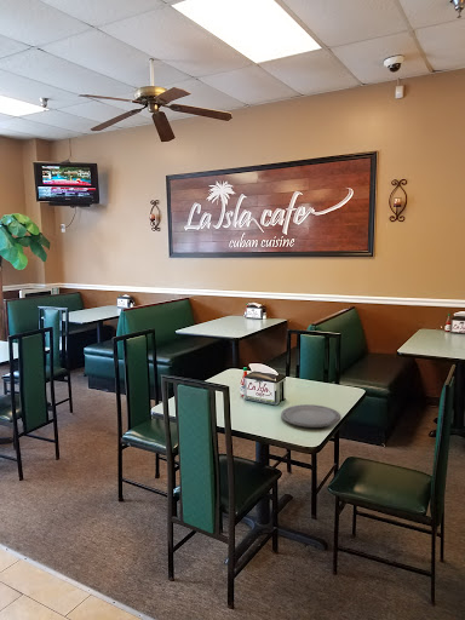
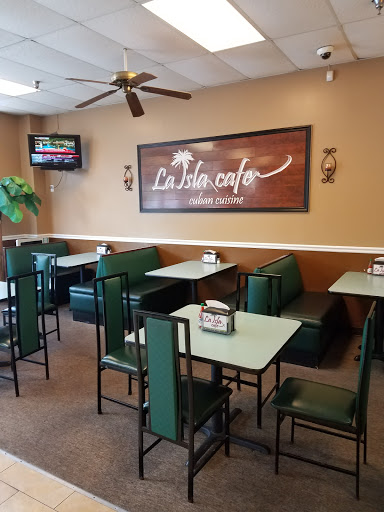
- plate (310, 415)
